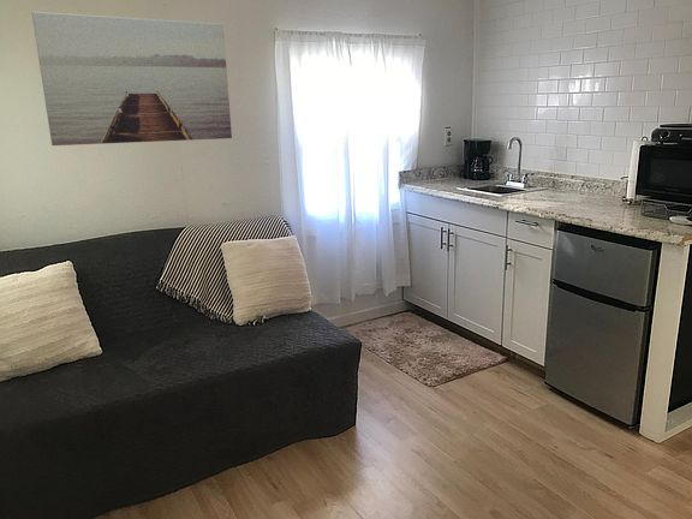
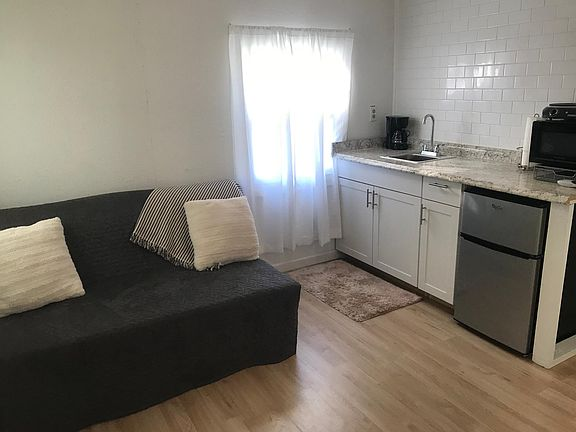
- wall art (141, 82)
